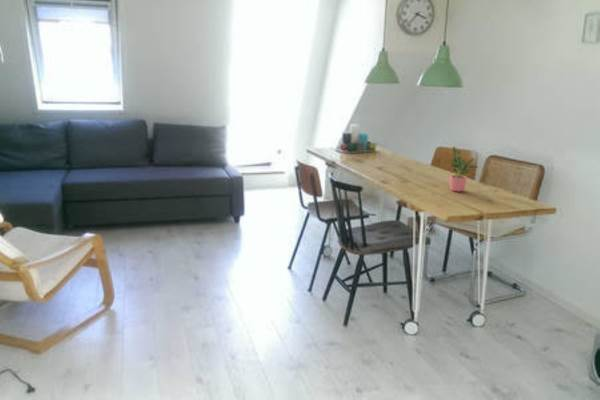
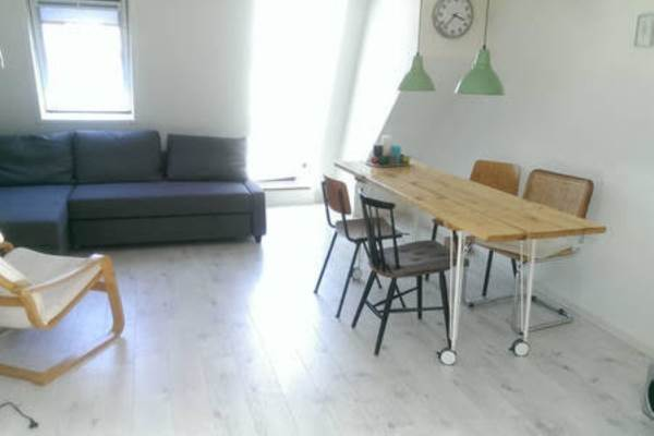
- potted plant (466, 169)
